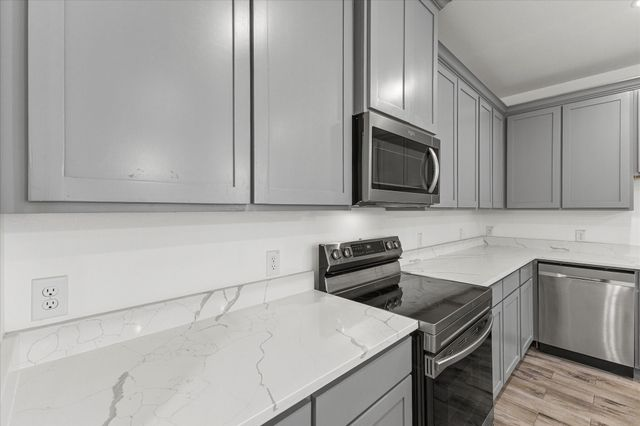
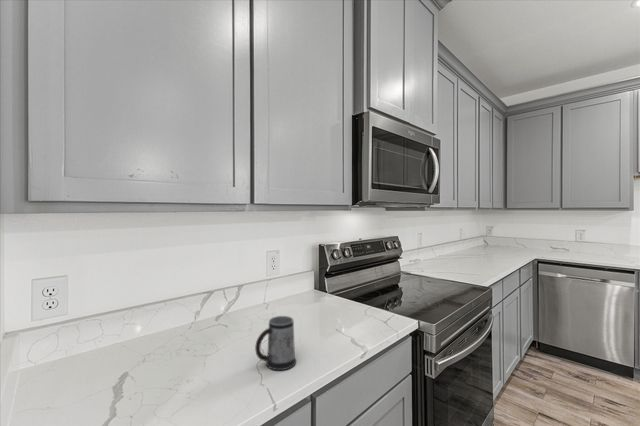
+ mug (275, 343)
